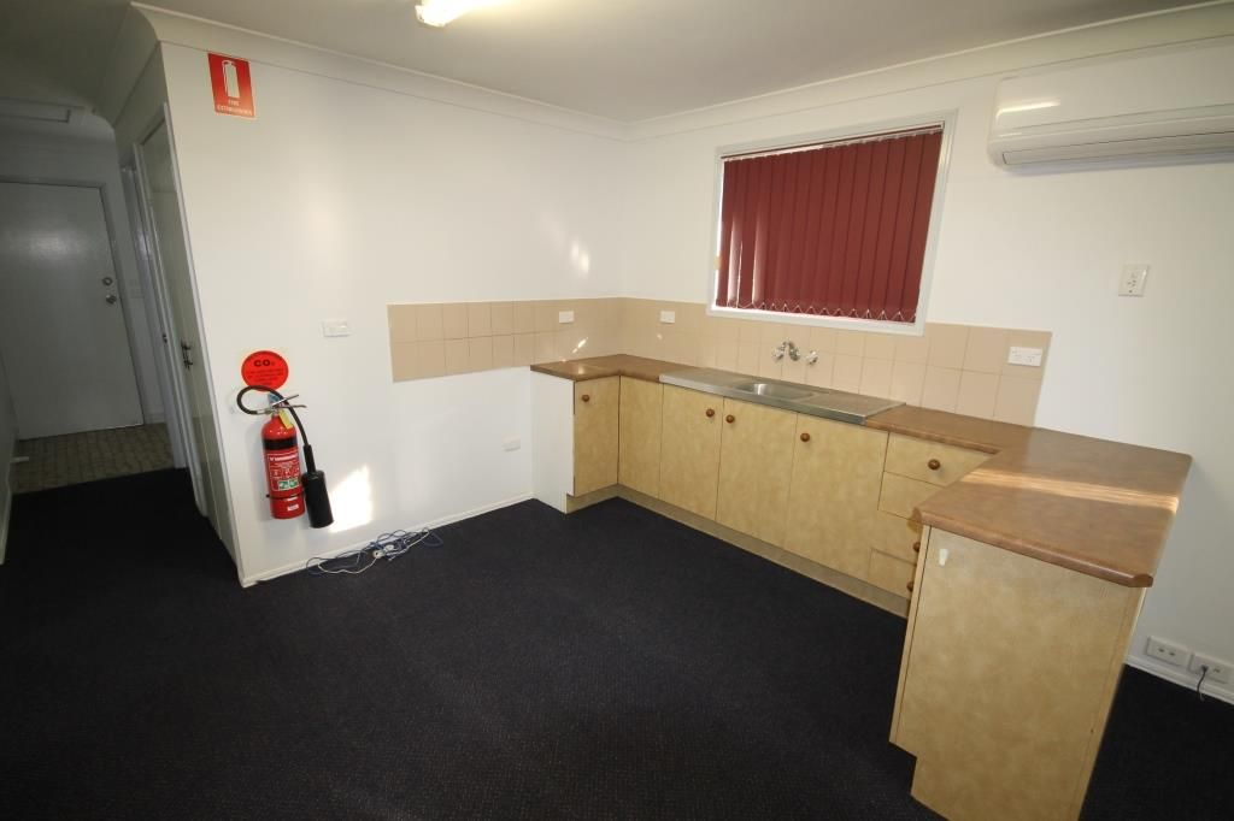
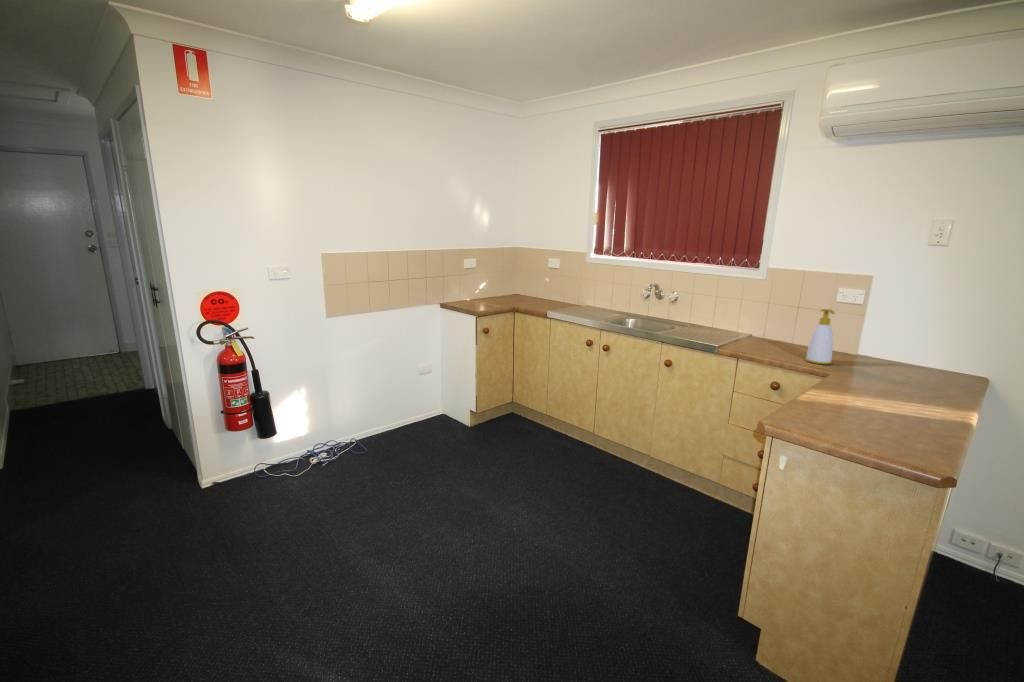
+ soap bottle (822, 335)
